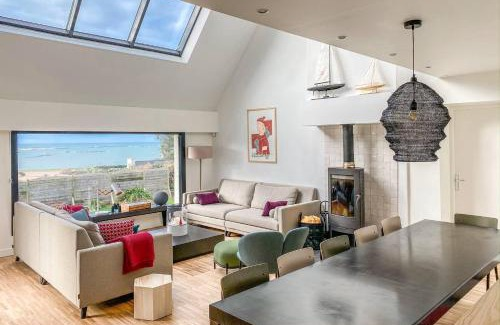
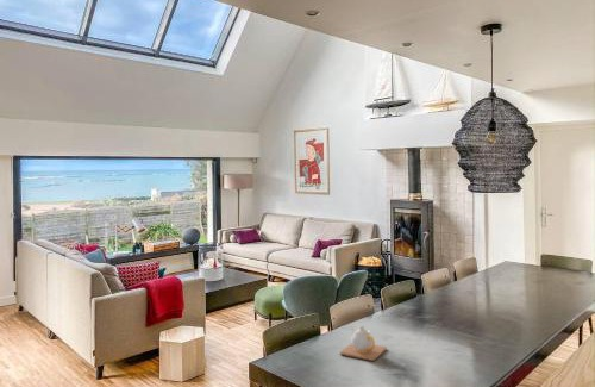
+ teapot (363, 337)
